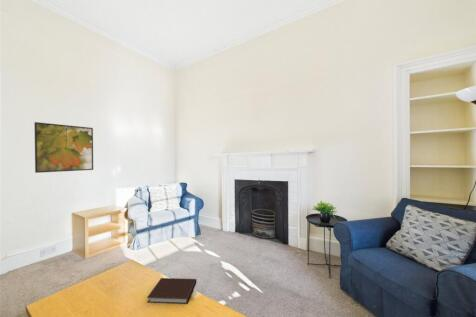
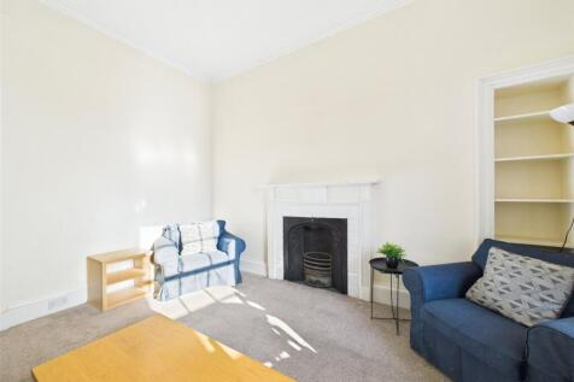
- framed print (66, 148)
- notebook (173, 289)
